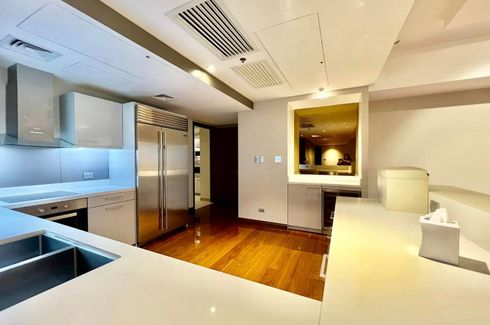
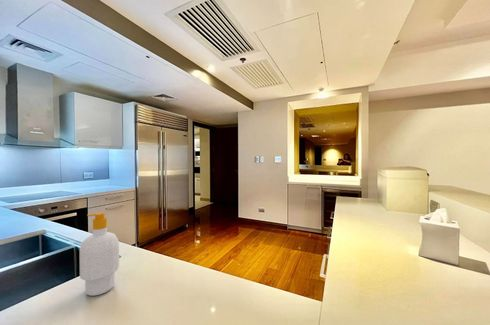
+ soap bottle (100, 251)
